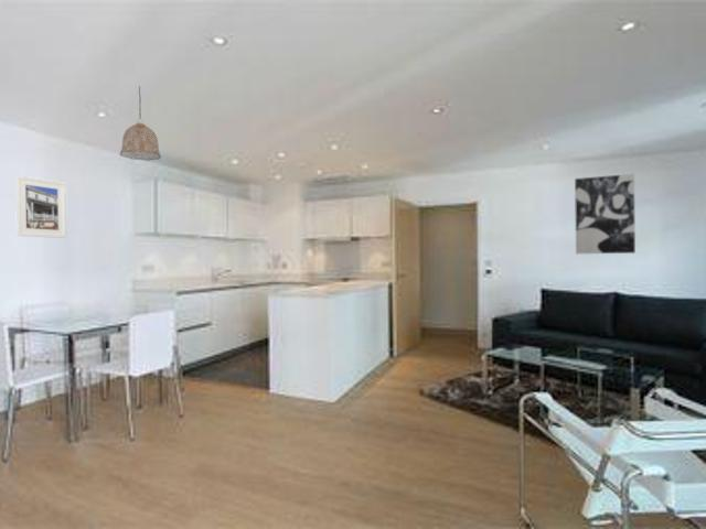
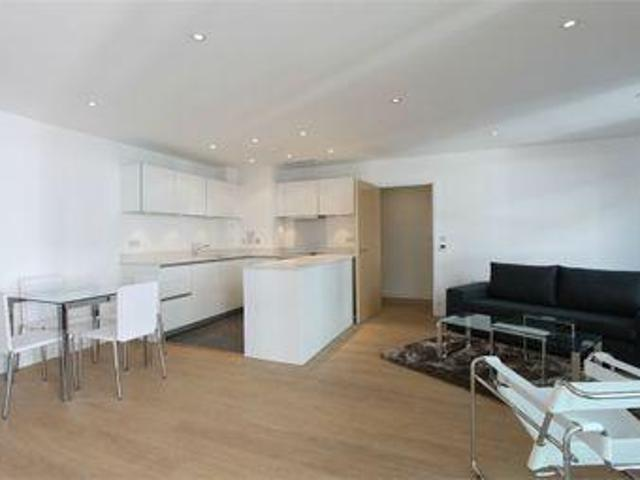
- wall art (603, 215)
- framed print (42, 207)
- pendant lamp (140, 121)
